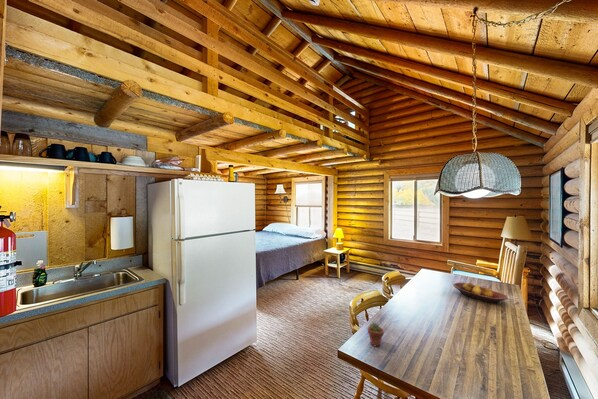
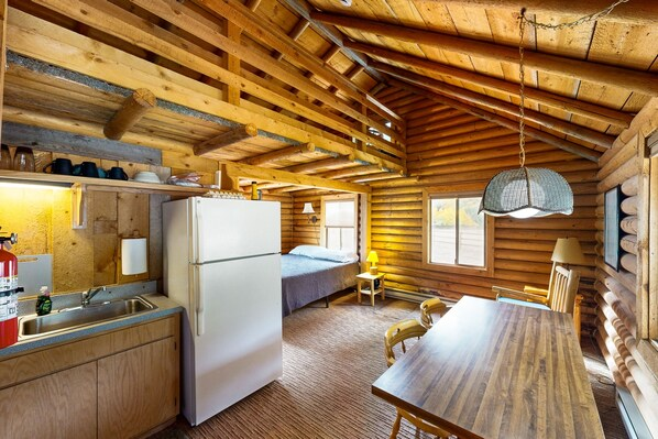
- potted succulent (375, 333)
- fruit bowl (478, 291)
